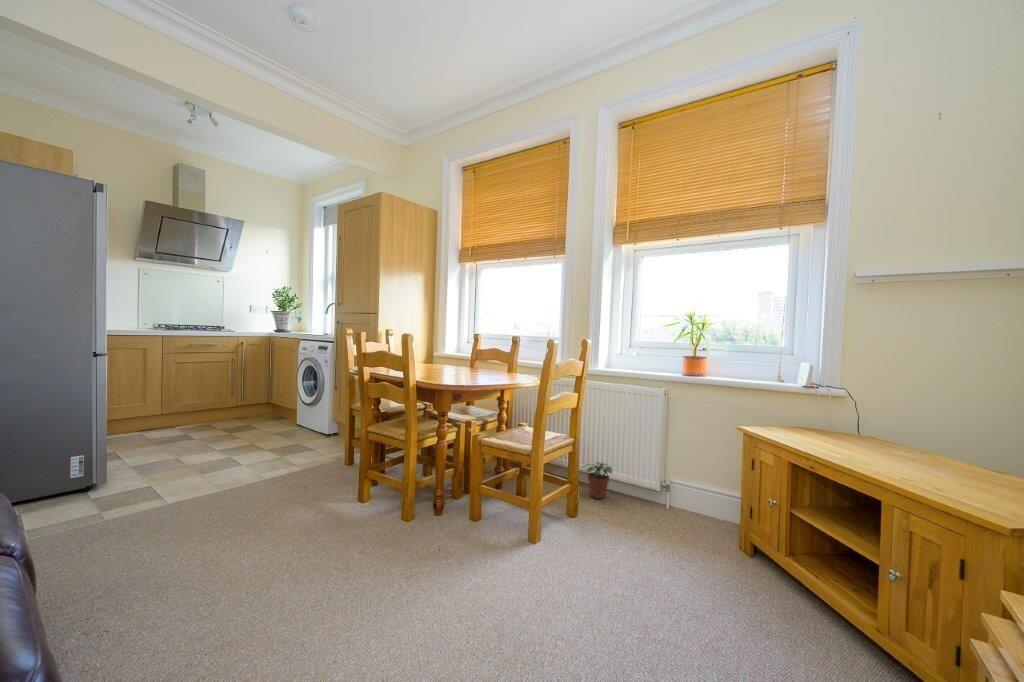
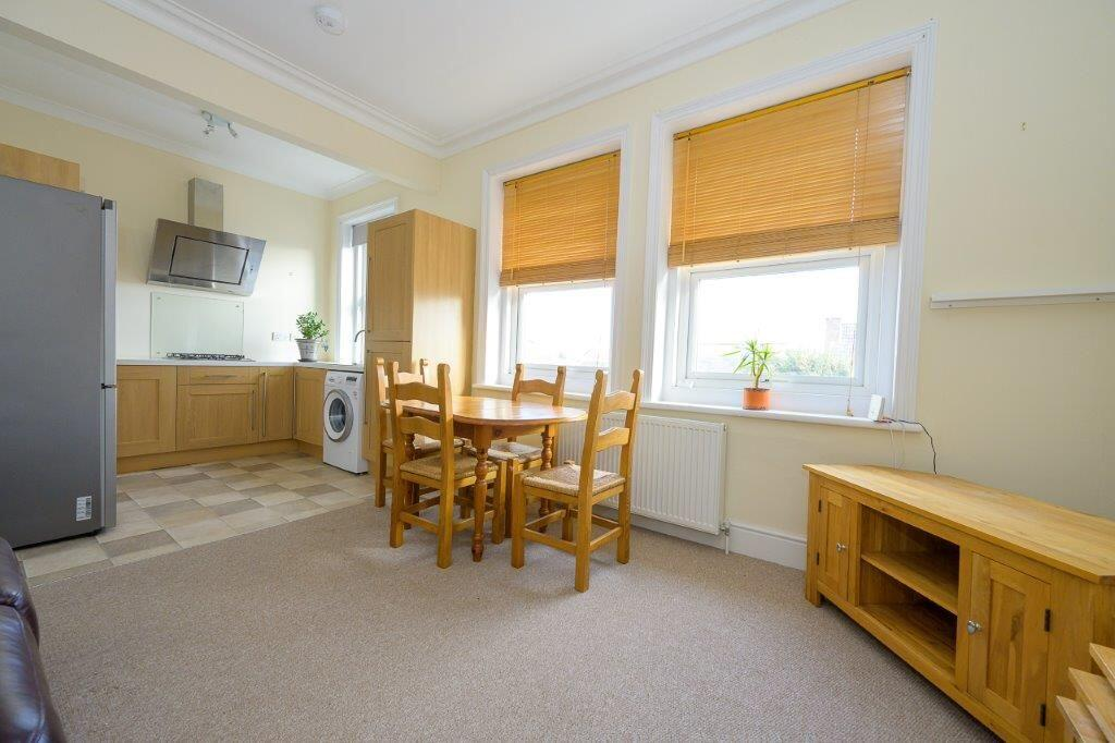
- potted plant (598, 480)
